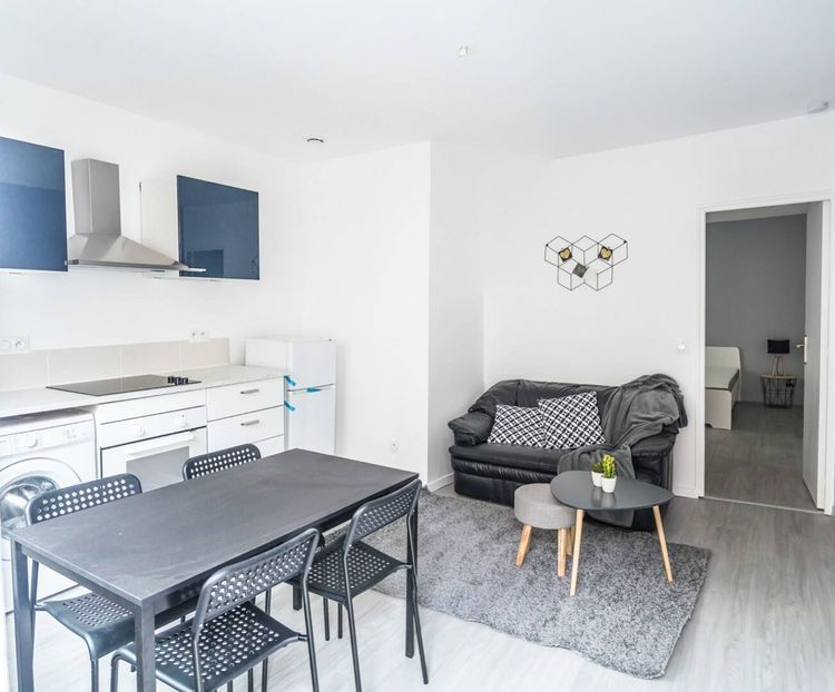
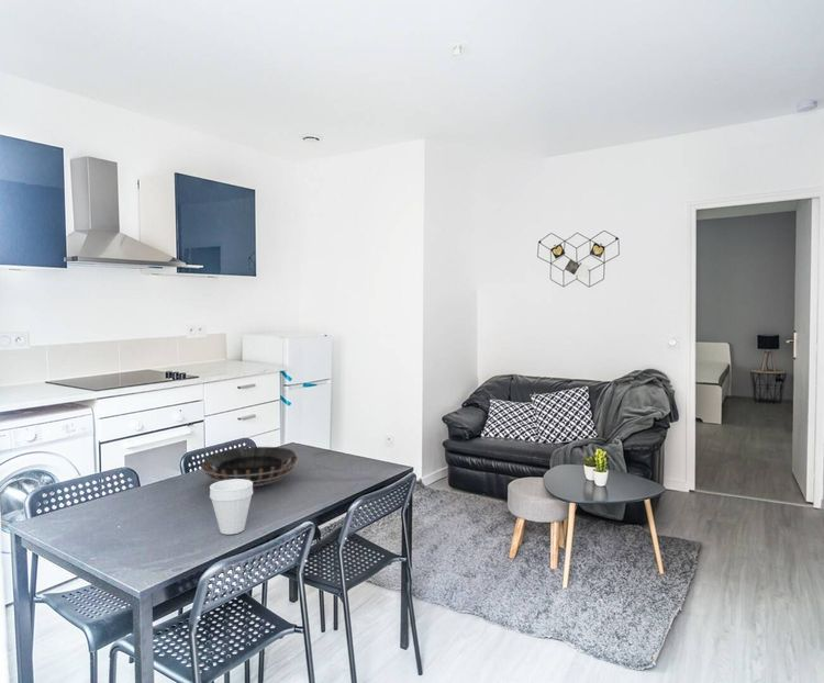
+ decorative bowl (249, 469)
+ cup (232, 506)
